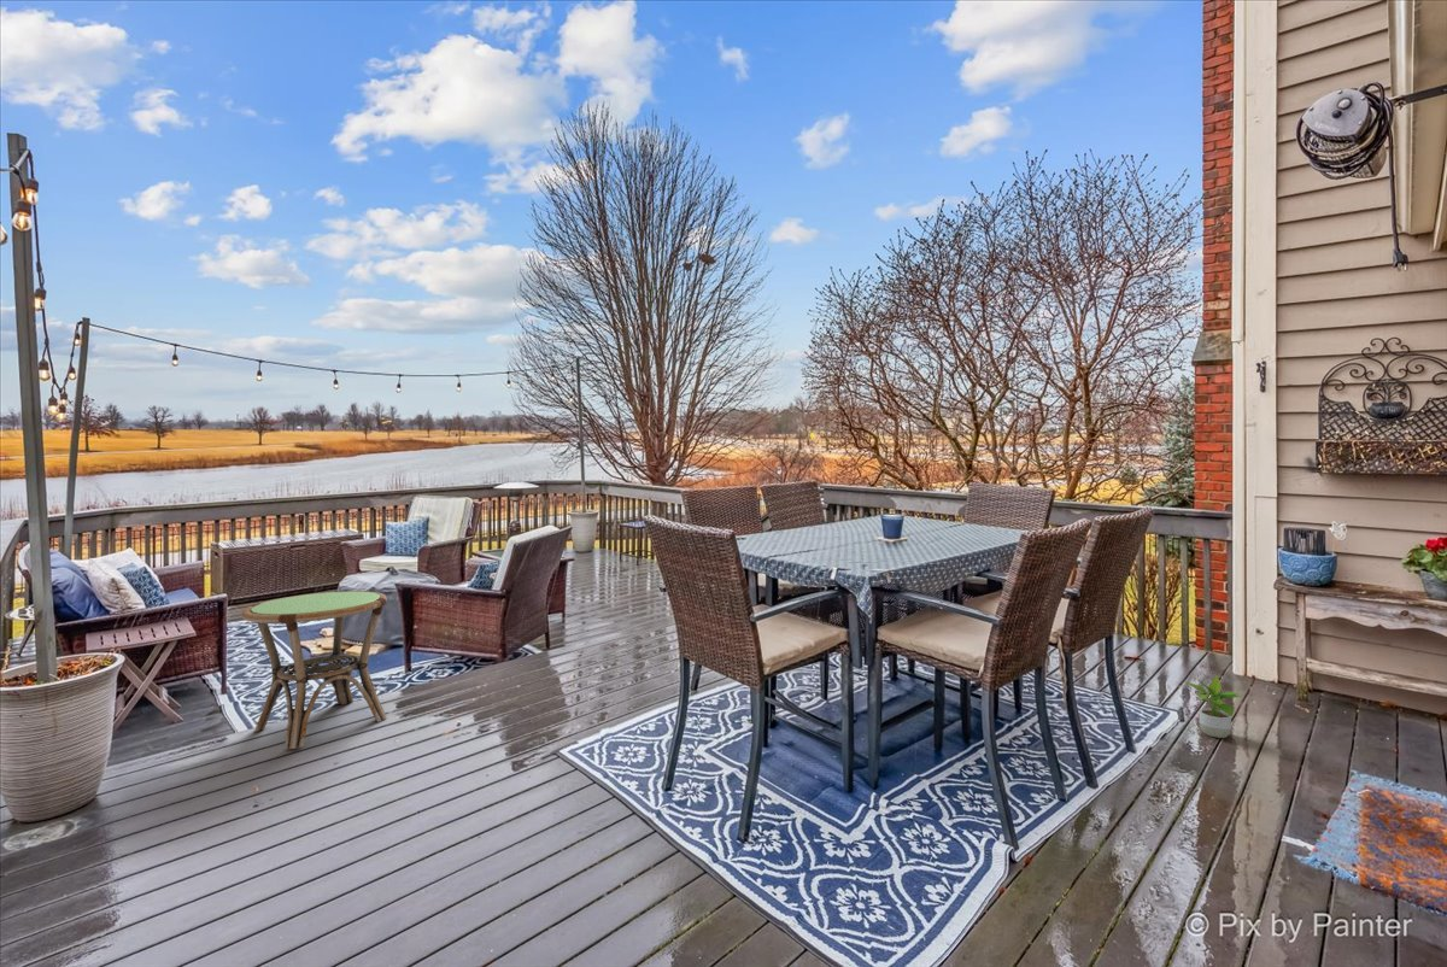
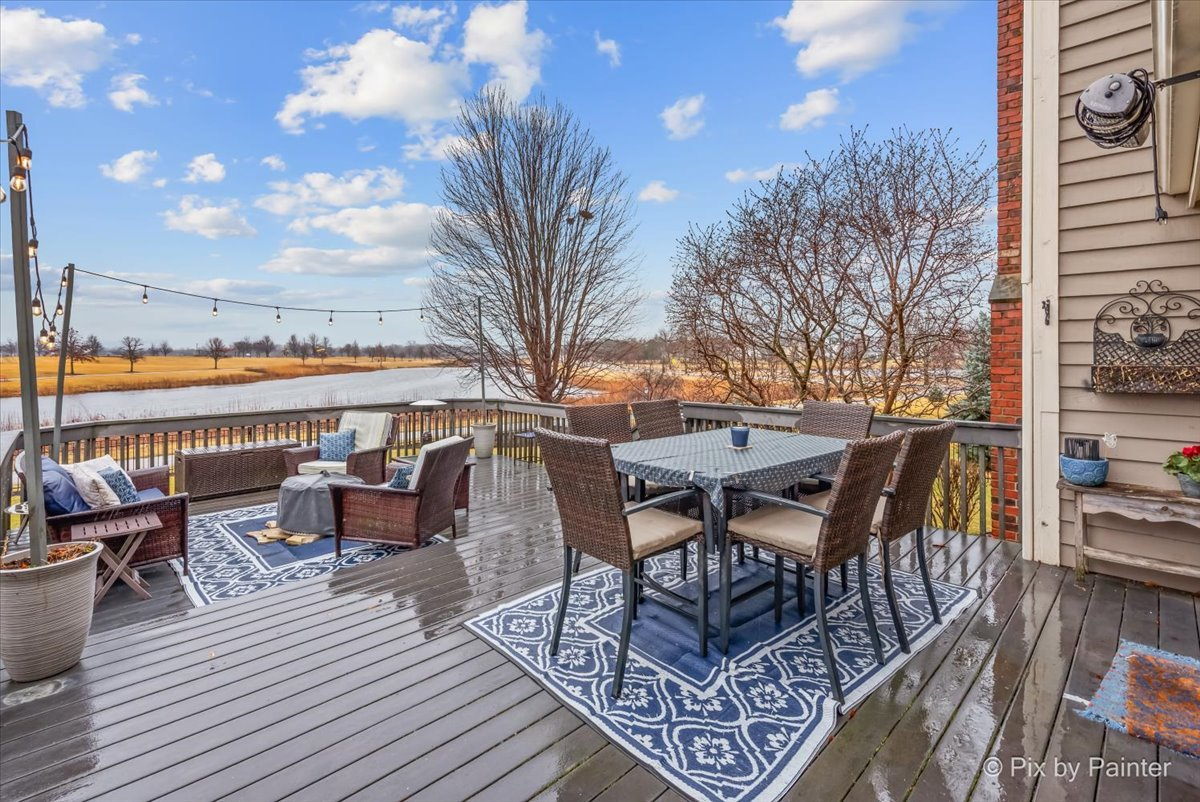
- potted plant (1211, 707)
- side table (320, 662)
